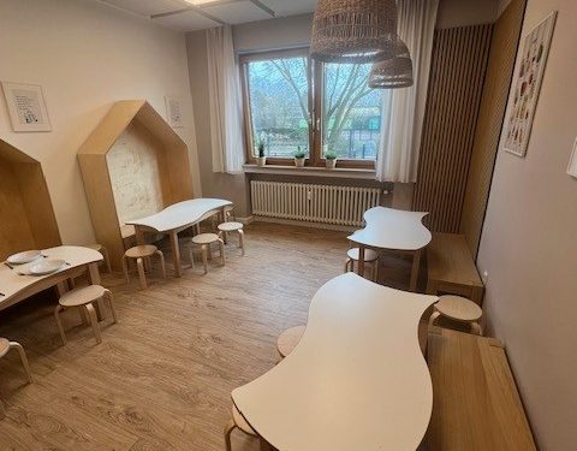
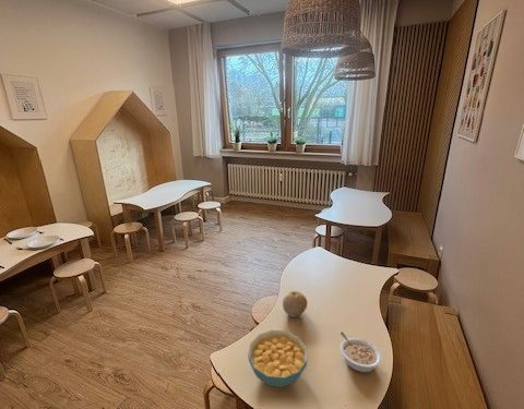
+ fruit (294, 303)
+ legume (358, 354)
+ cereal bowl (277, 362)
